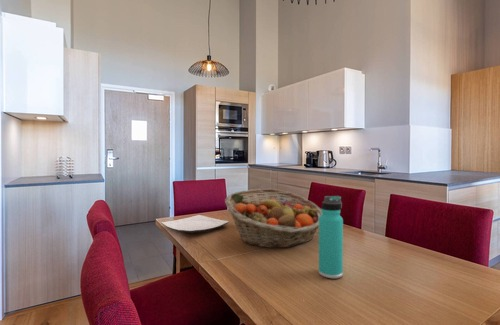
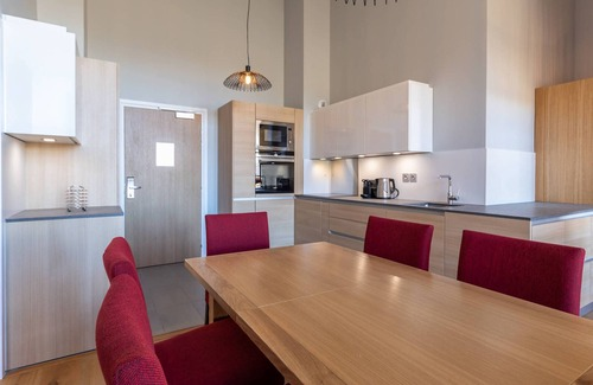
- fruit basket (275, 214)
- thermos bottle (330, 235)
- plate (195, 224)
